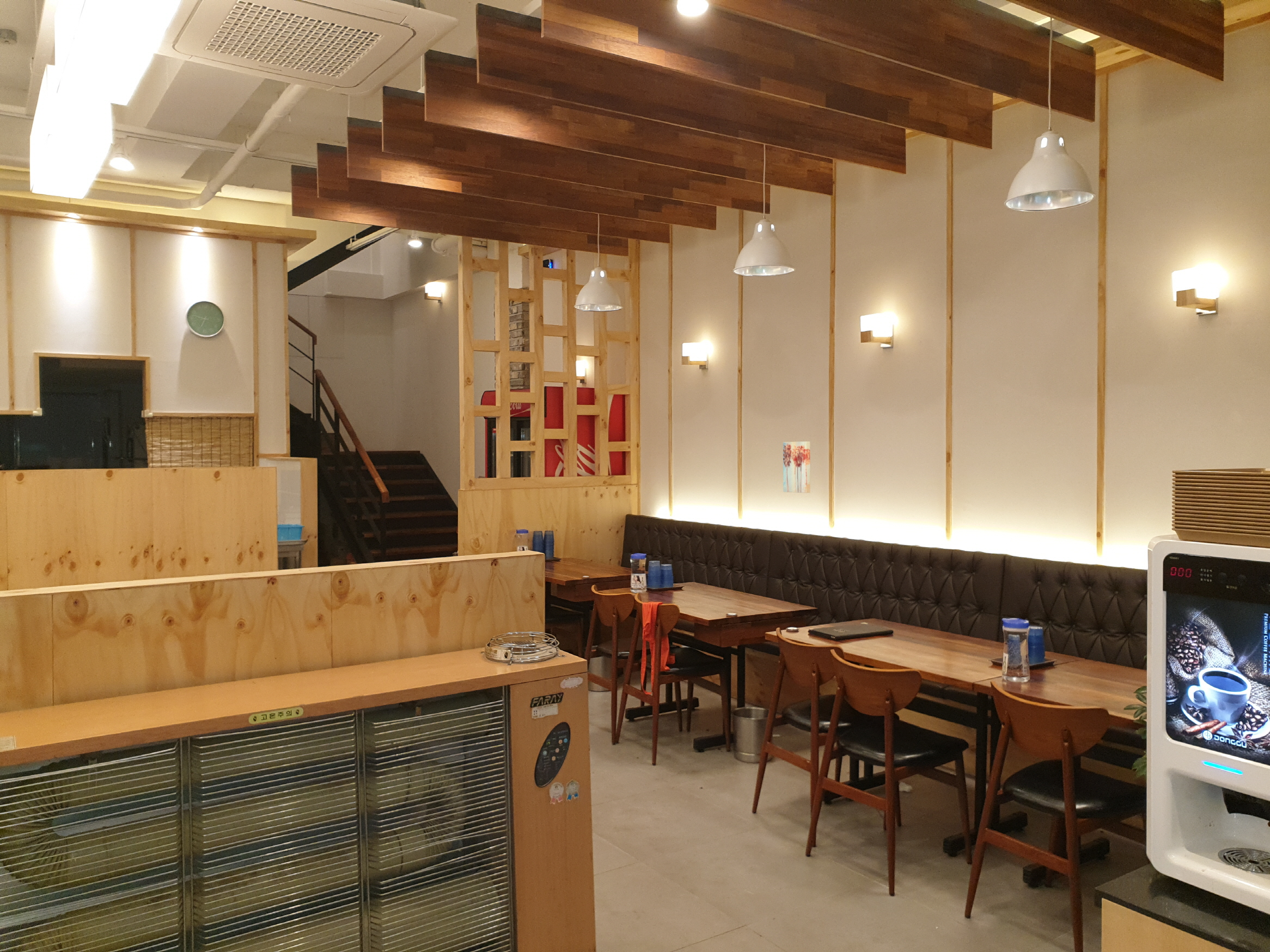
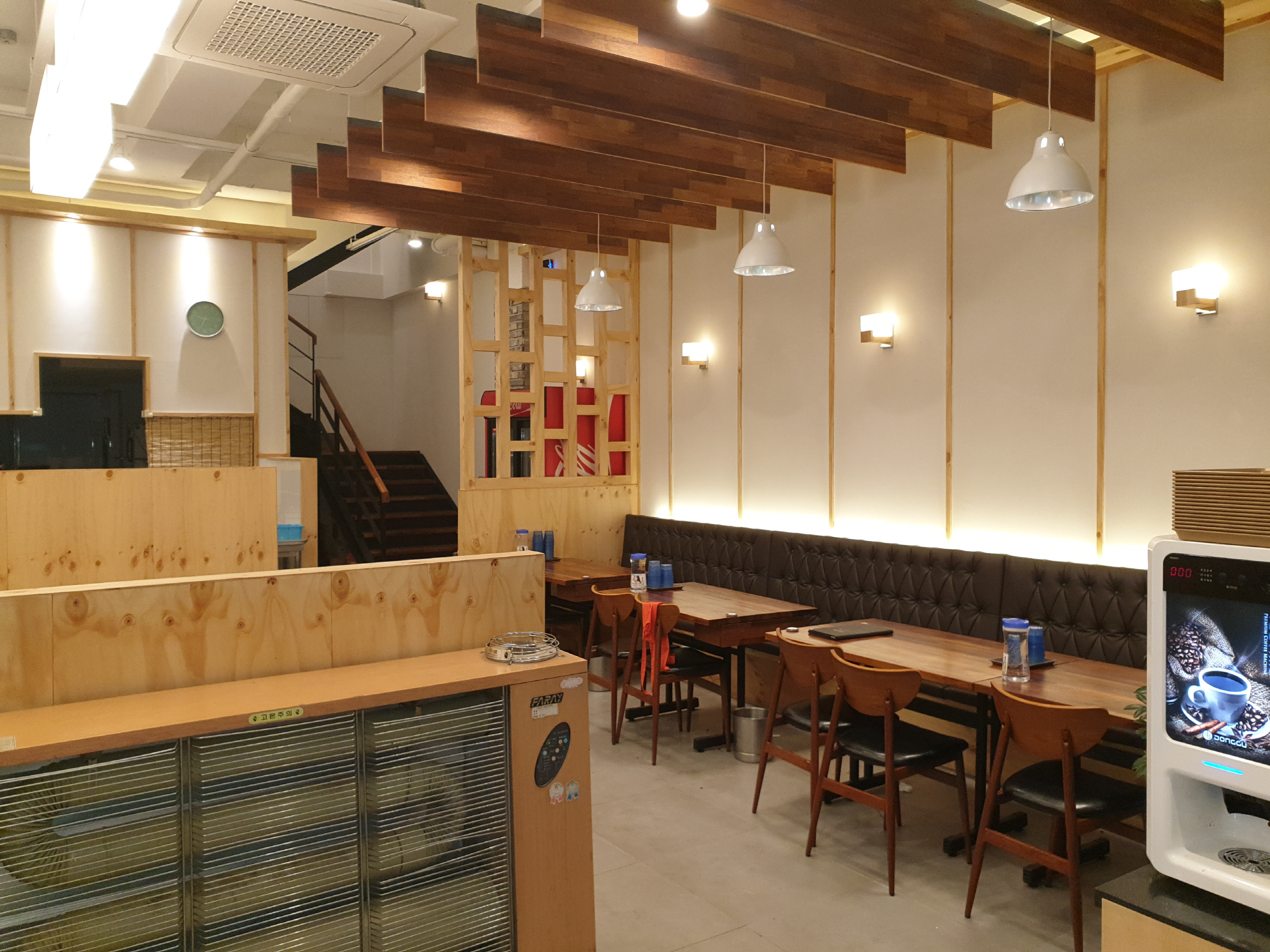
- wall art (796, 467)
